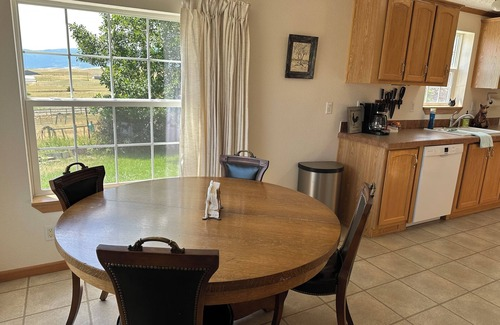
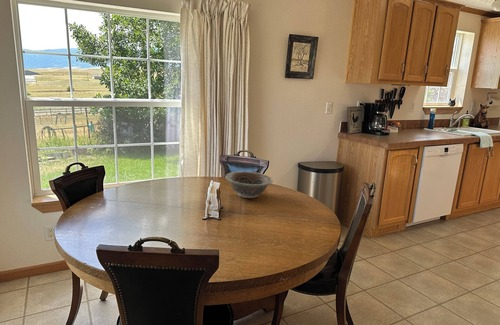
+ decorative bowl (248, 186)
